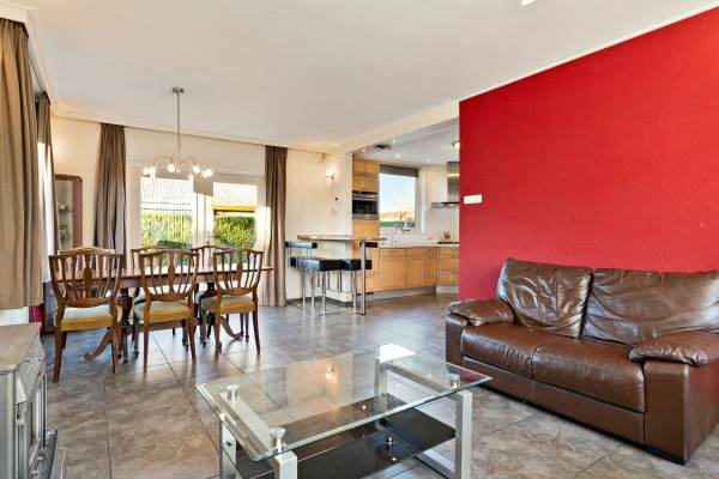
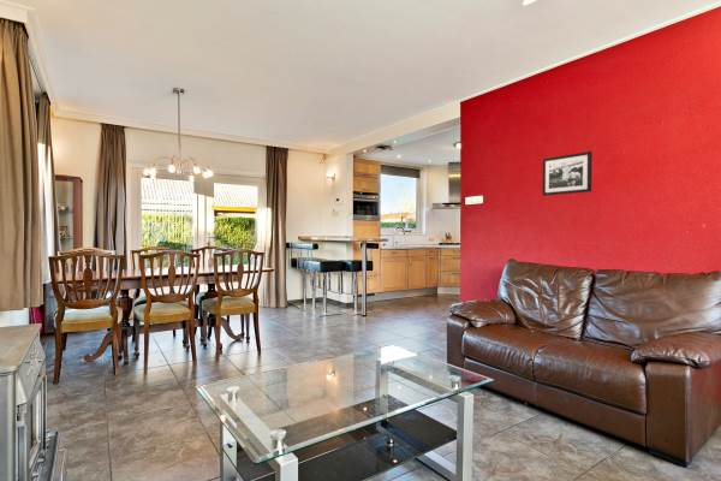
+ picture frame (565, 174)
